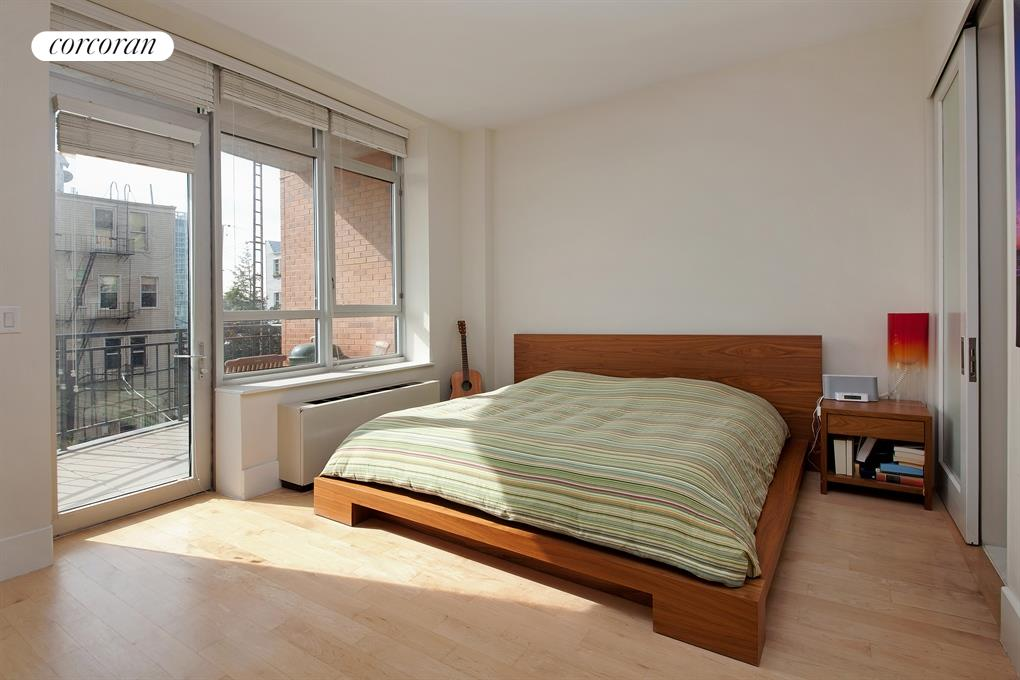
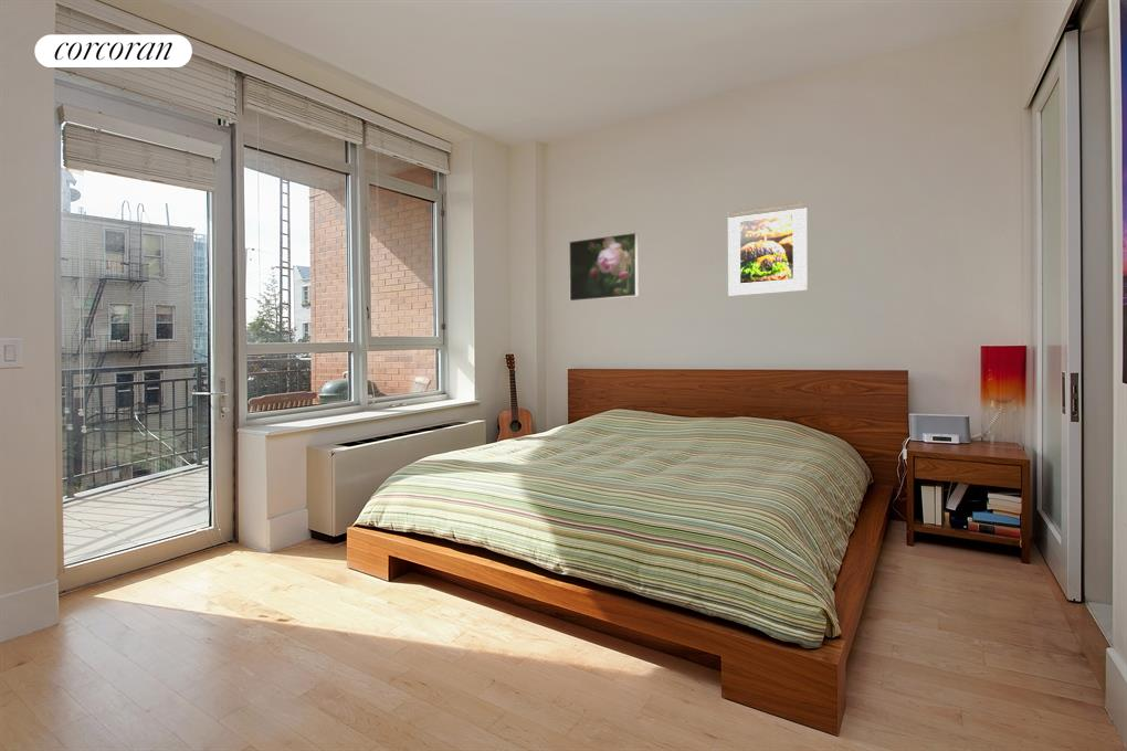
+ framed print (766, 250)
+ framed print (602, 267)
